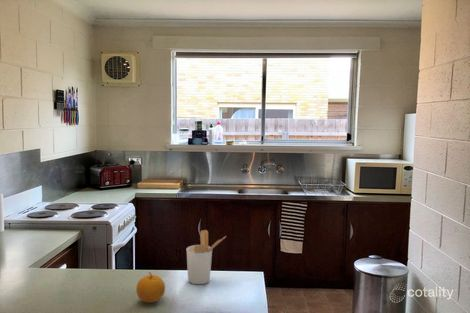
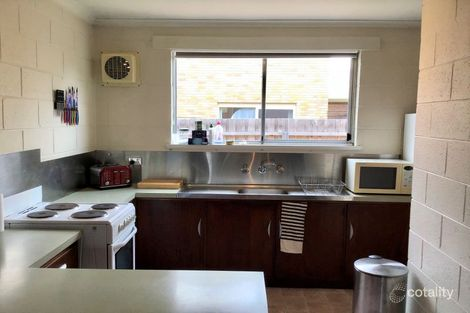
- fruit (150, 285)
- utensil holder (205, 257)
